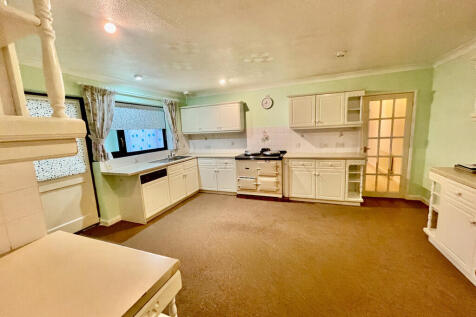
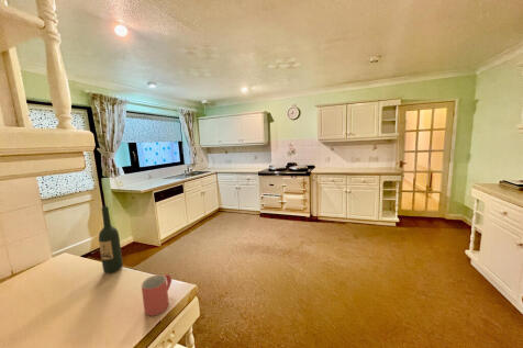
+ mug (159, 290)
+ wine bottle (109, 238)
